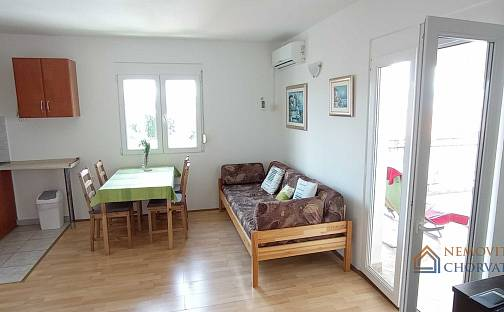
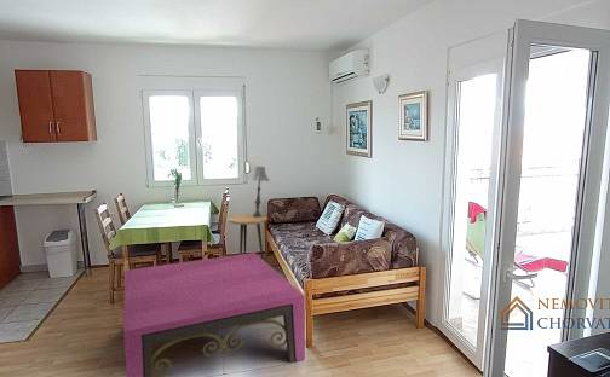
+ coffee table (207, 311)
+ side table (246, 238)
+ table lamp (258, 191)
